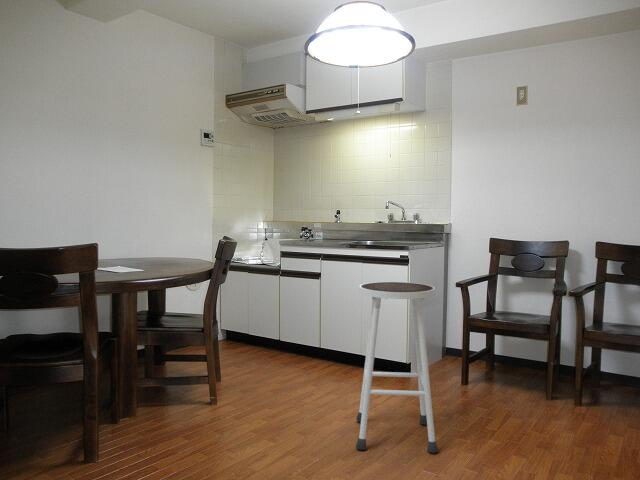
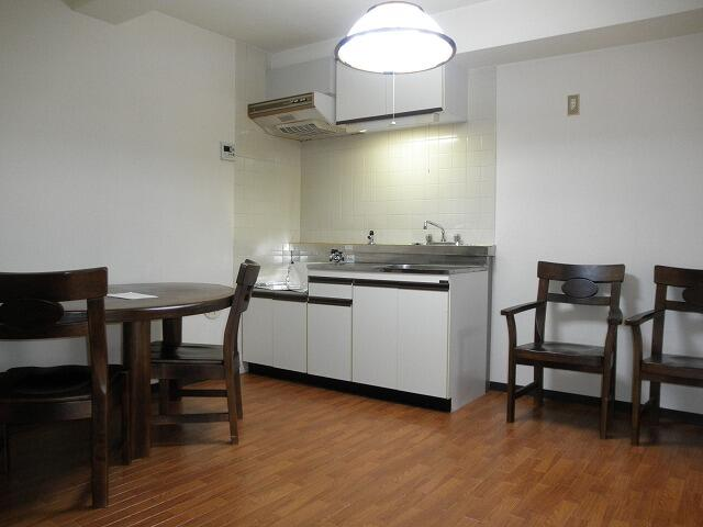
- stool (395, 372)
